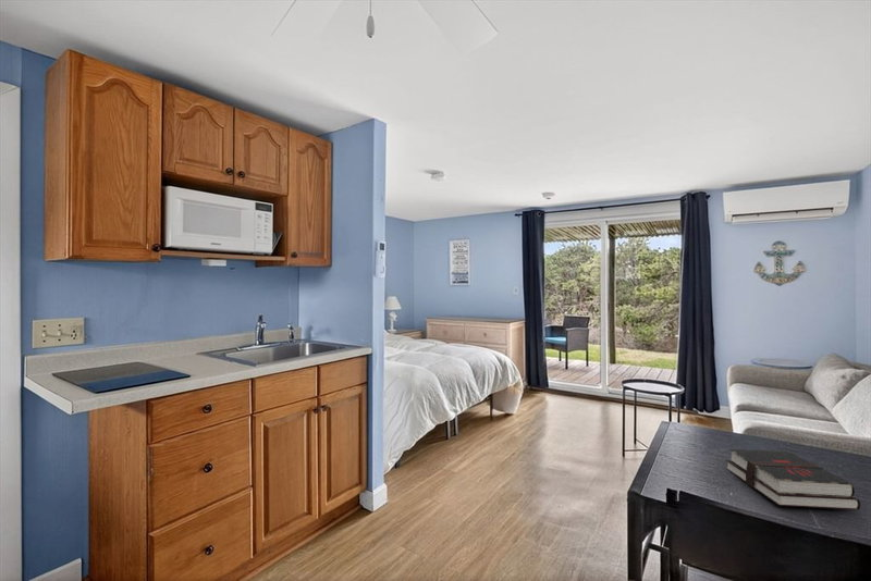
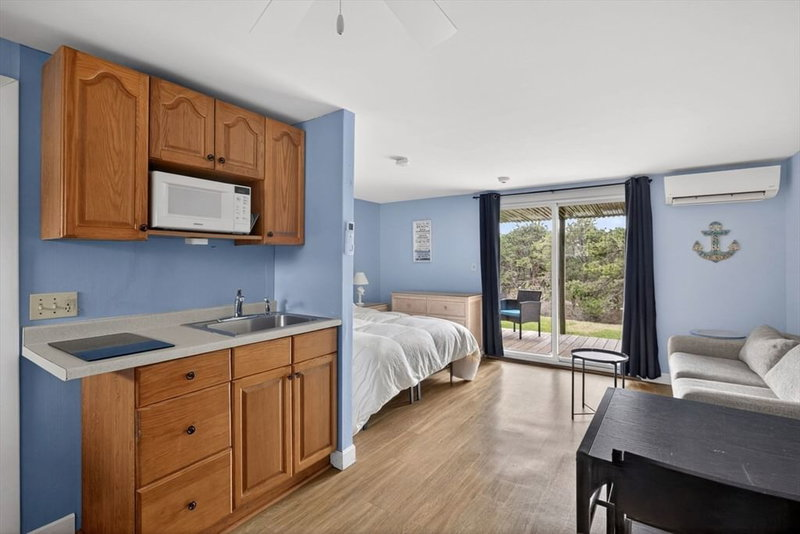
- hardback book (785, 475)
